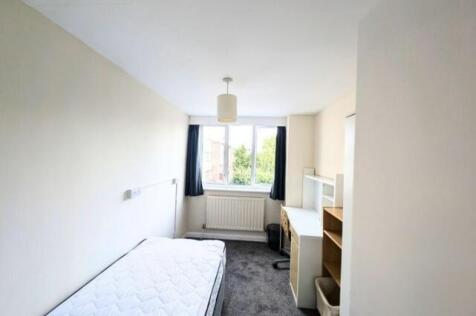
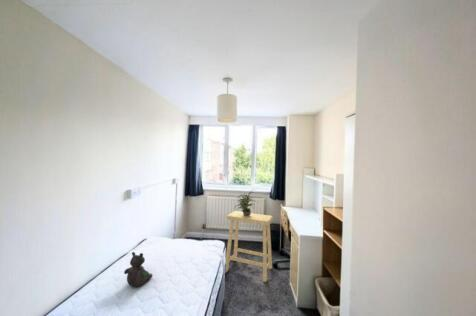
+ potted plant (246, 203)
+ stuffed bear (140, 266)
+ stool (249, 250)
